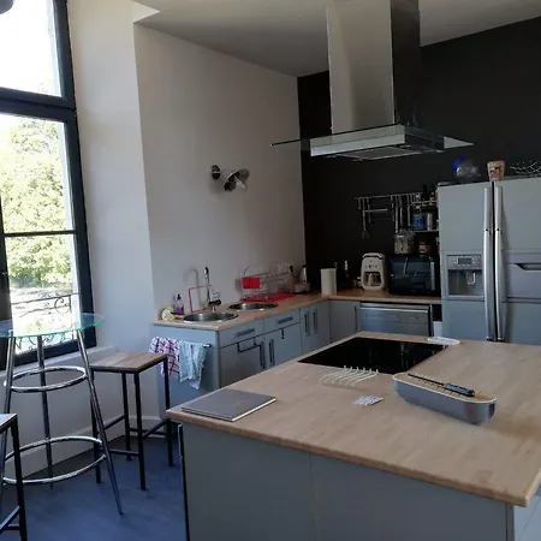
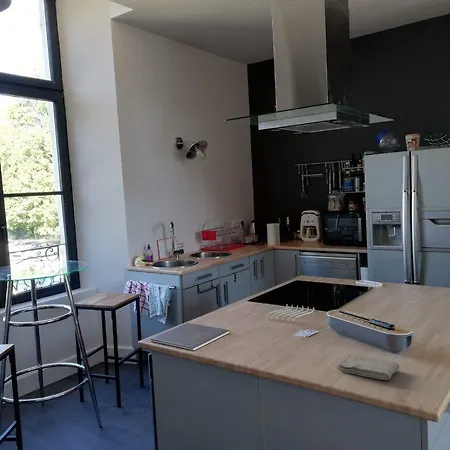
+ washcloth (368, 366)
